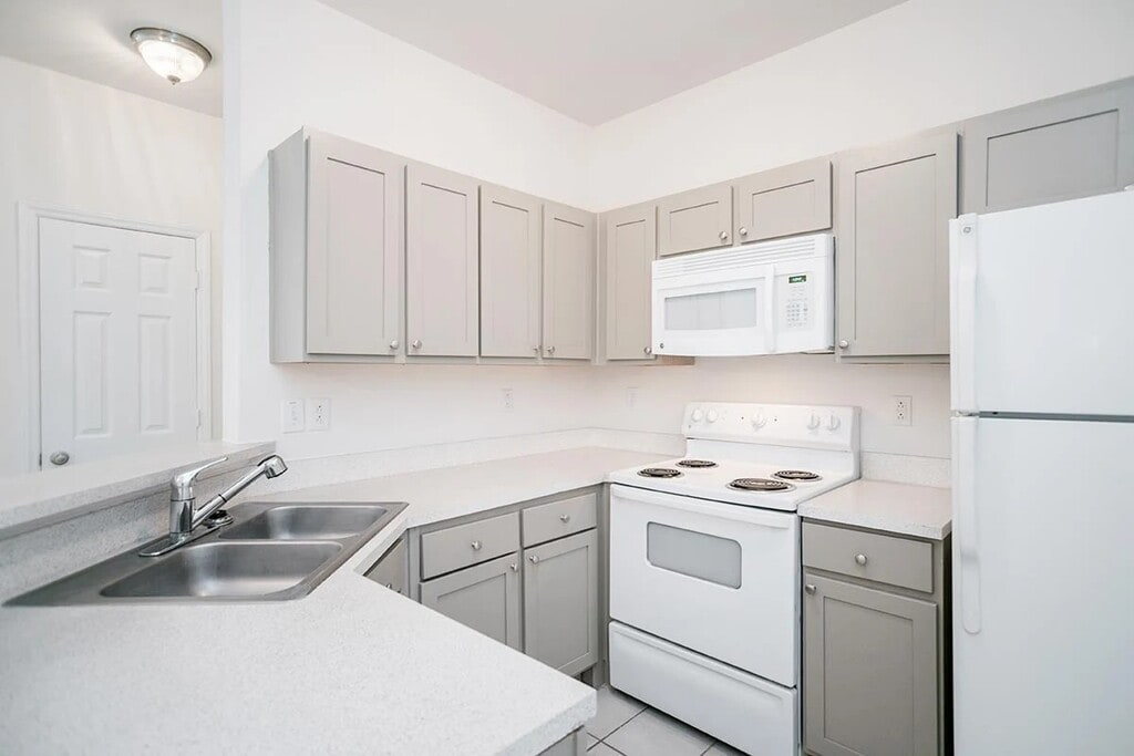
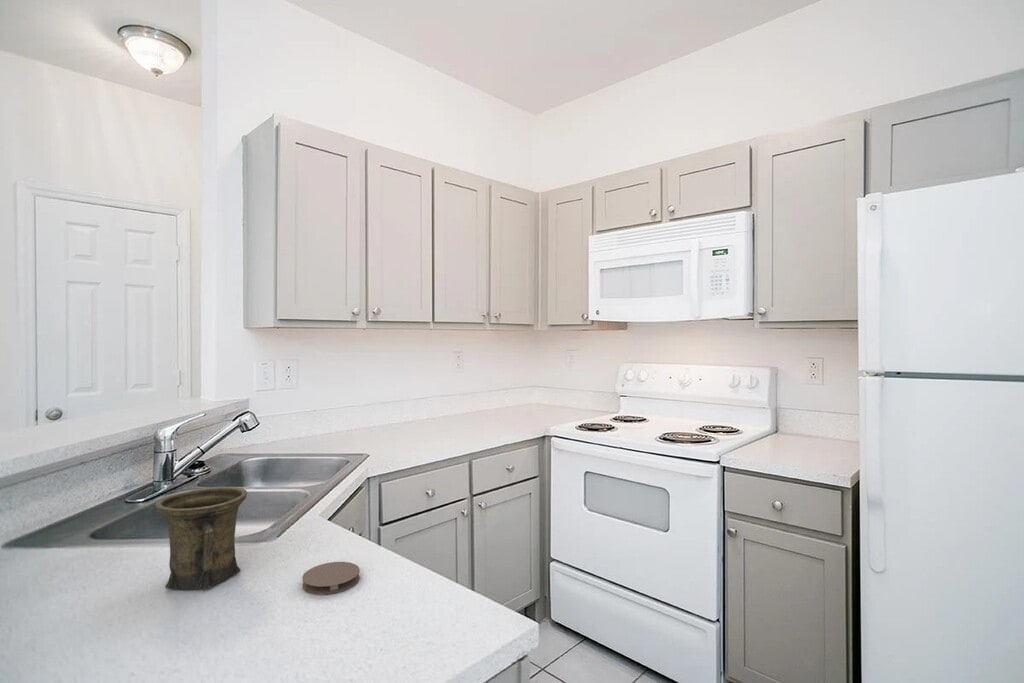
+ mug (204, 537)
+ coaster (331, 577)
